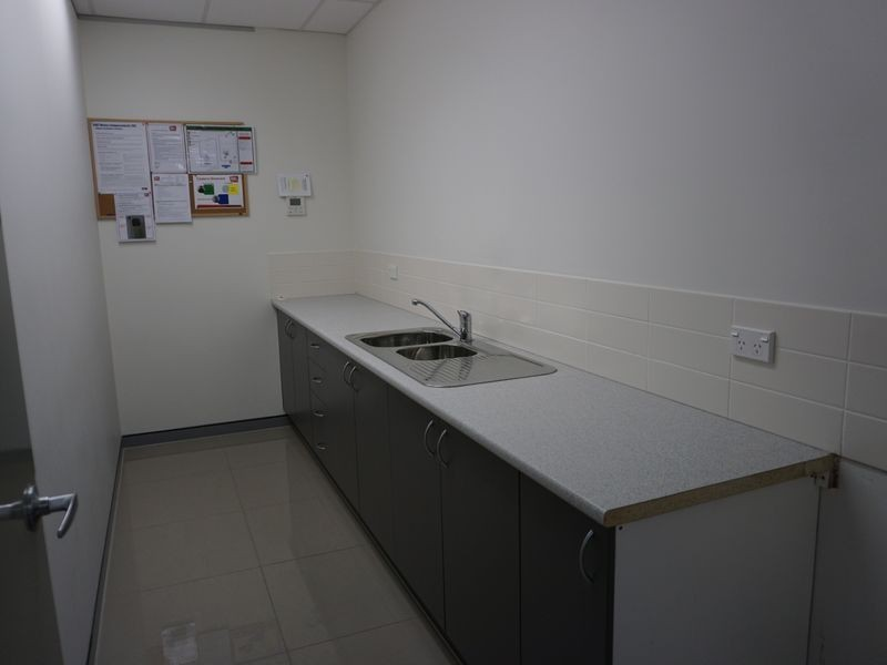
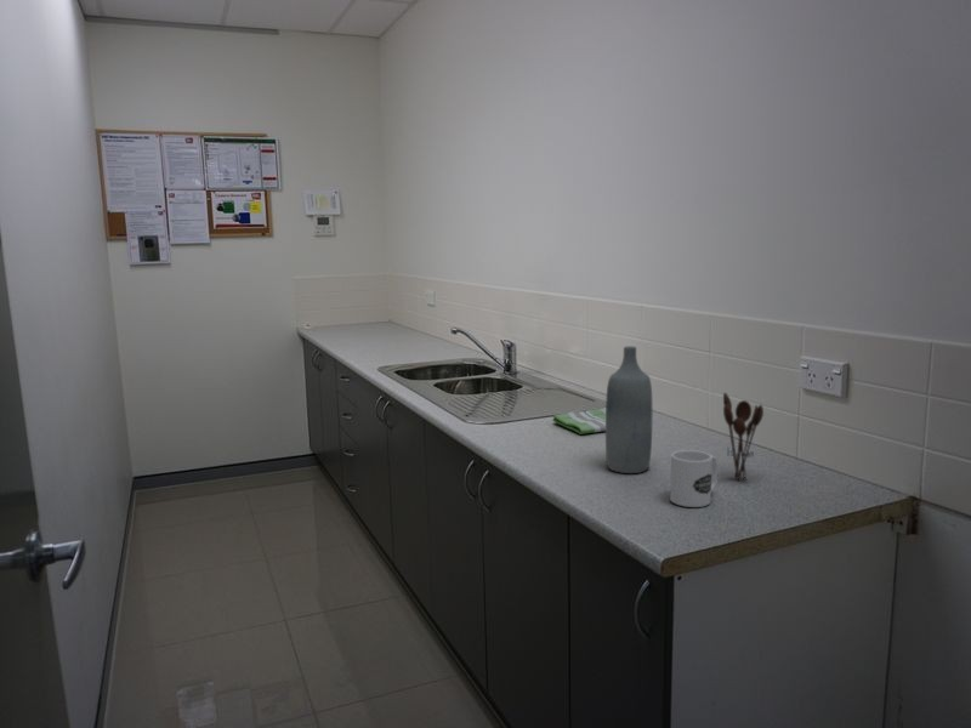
+ dish towel (598, 417)
+ bottle (629, 408)
+ utensil holder (739, 437)
+ mug (697, 476)
